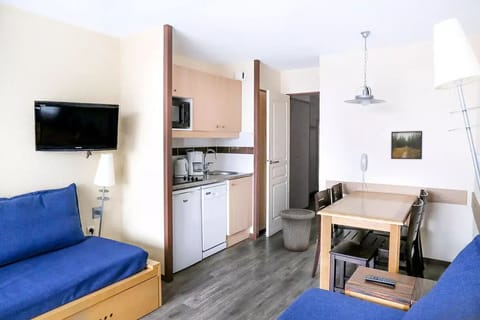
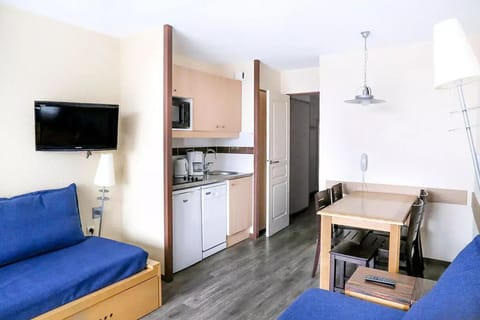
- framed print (406, 145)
- trash can (296, 230)
